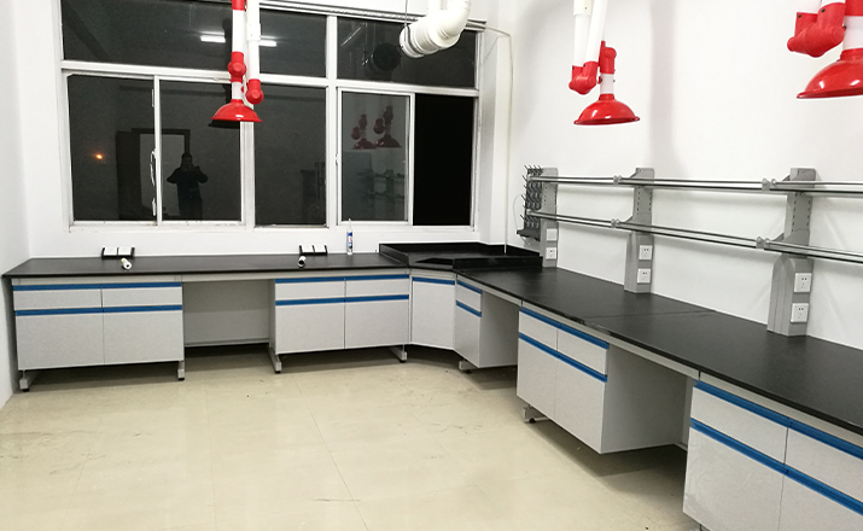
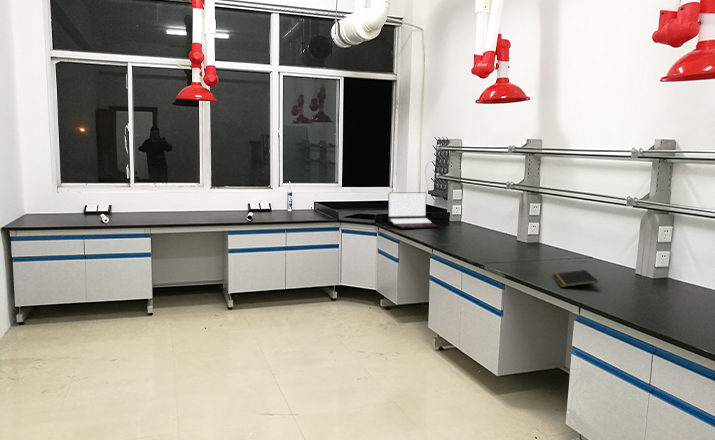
+ notepad (573, 278)
+ laptop (414, 209)
